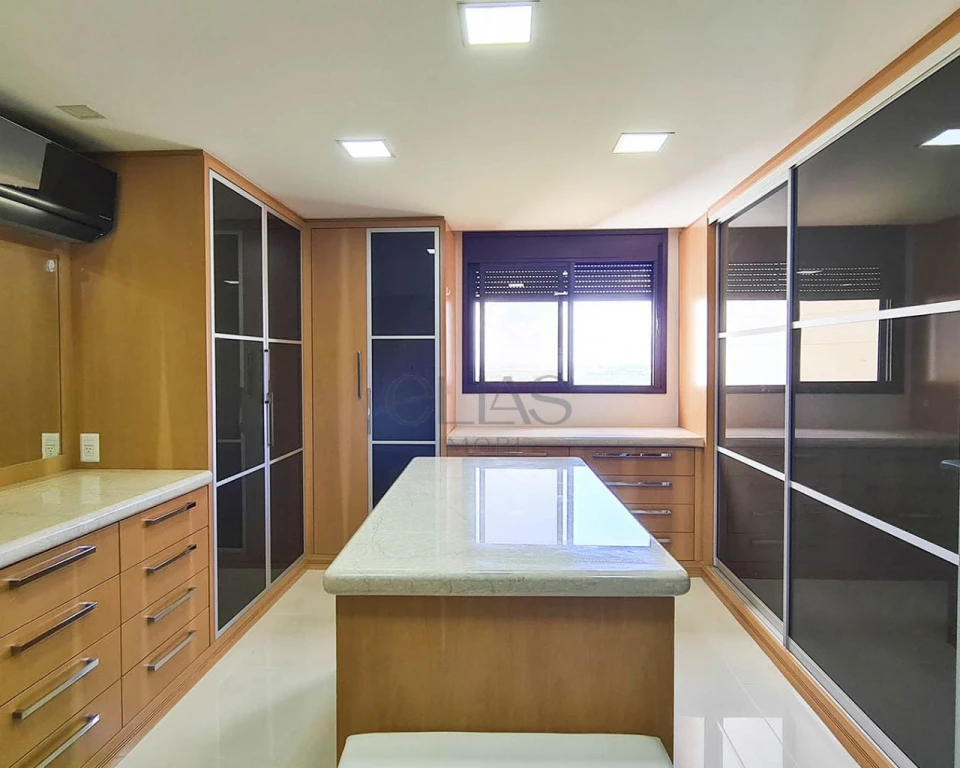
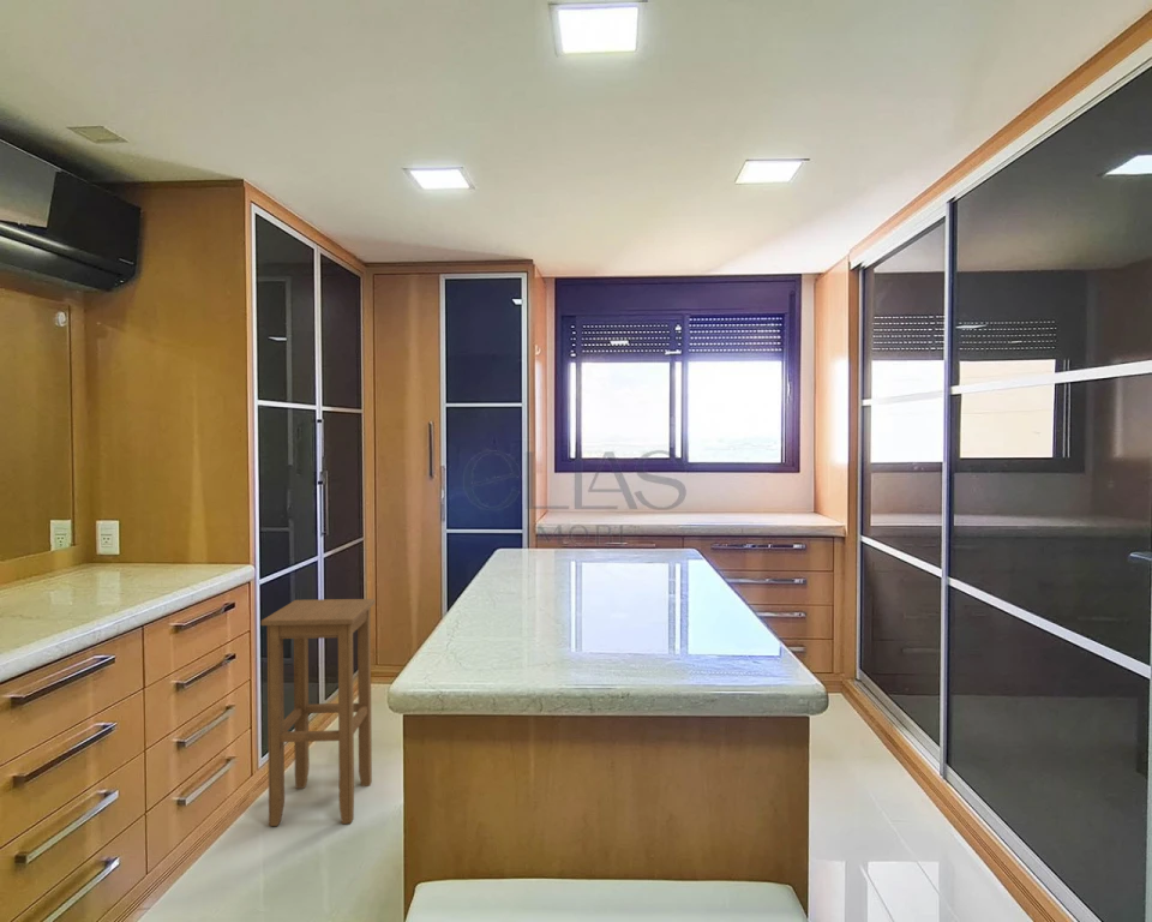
+ stool (322, 706)
